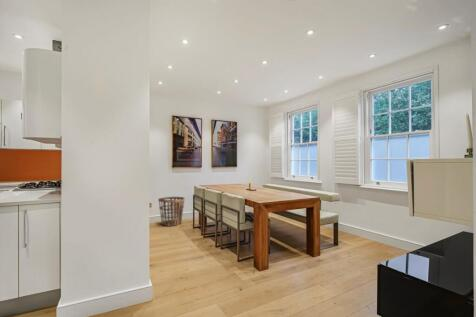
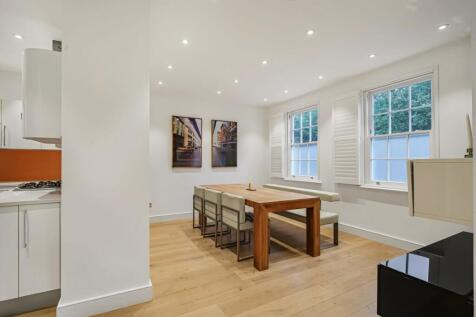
- basket (171, 210)
